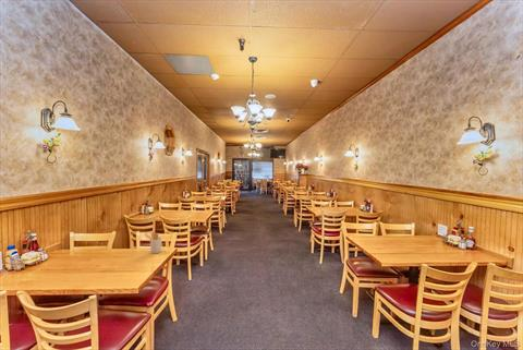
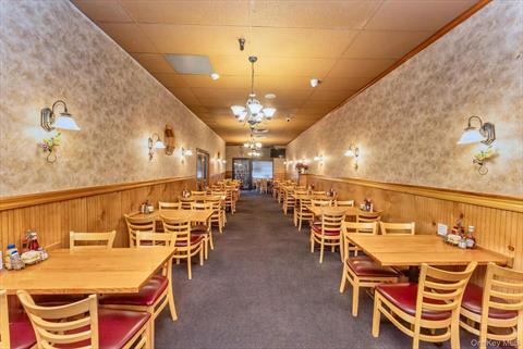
- utensil holder (153, 242)
